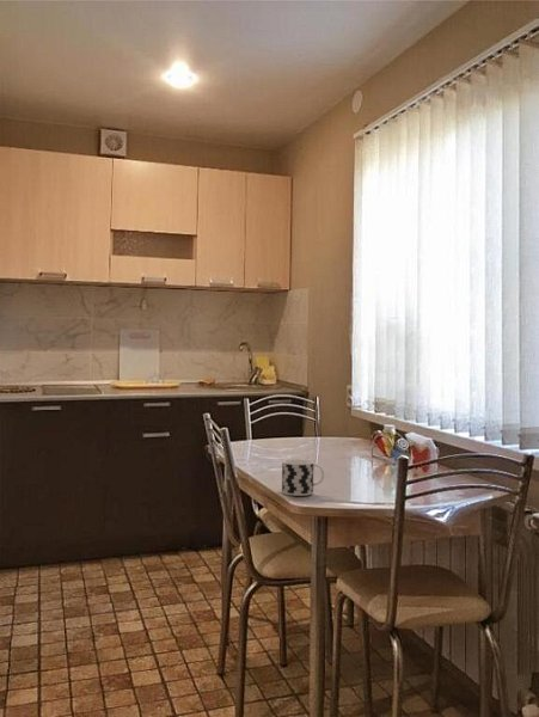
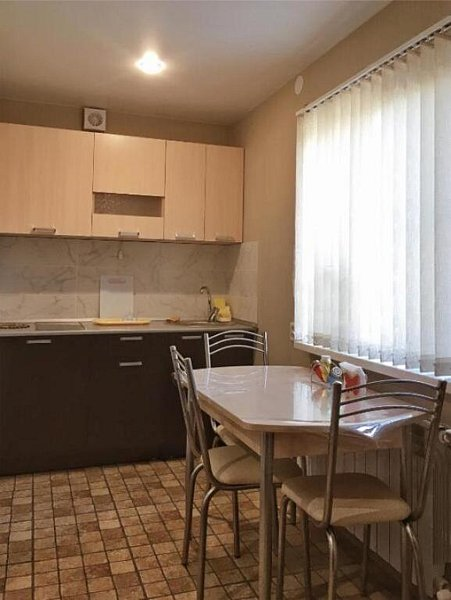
- cup (302, 477)
